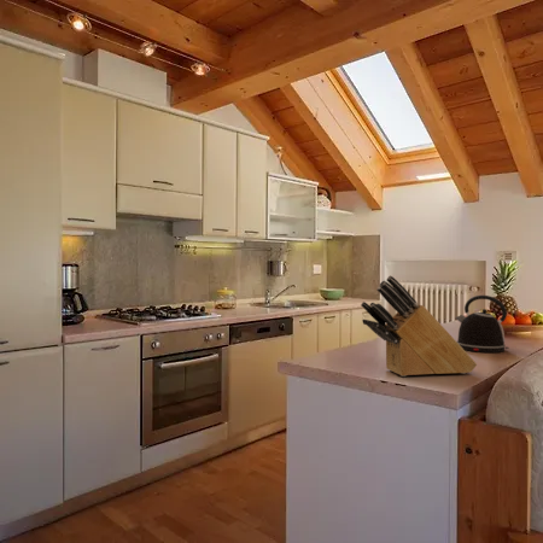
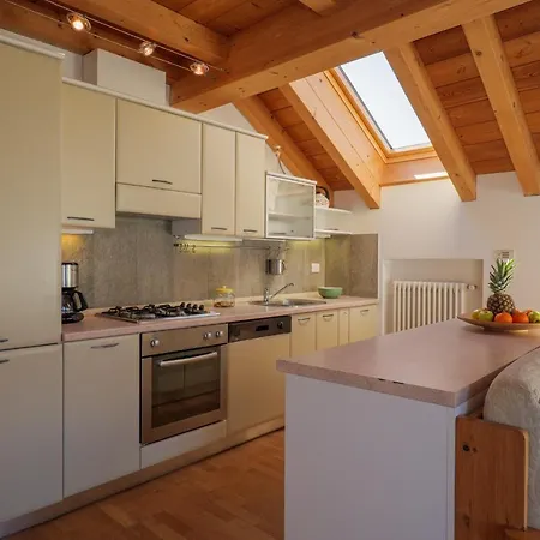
- kettle (480, 321)
- knife block (418, 323)
